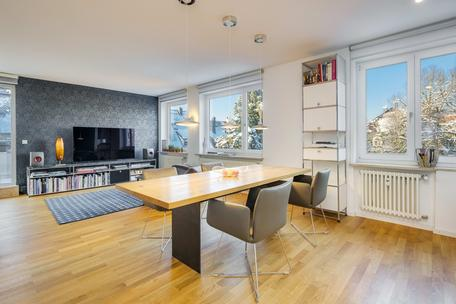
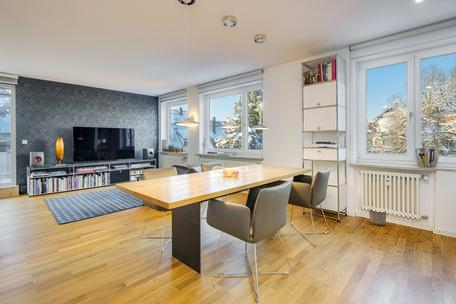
+ planter (377, 217)
